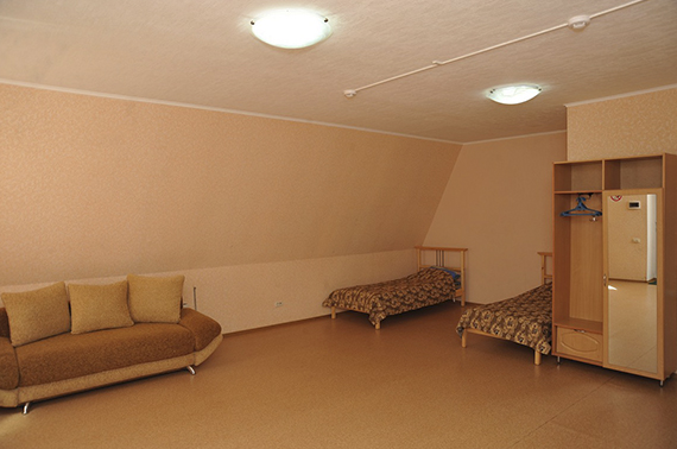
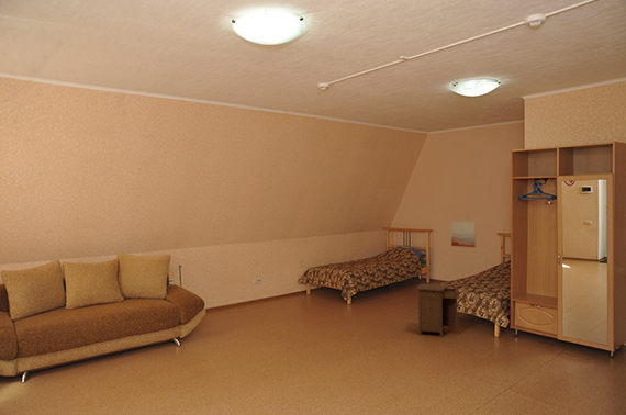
+ nightstand (437, 310)
+ wall art (462, 234)
